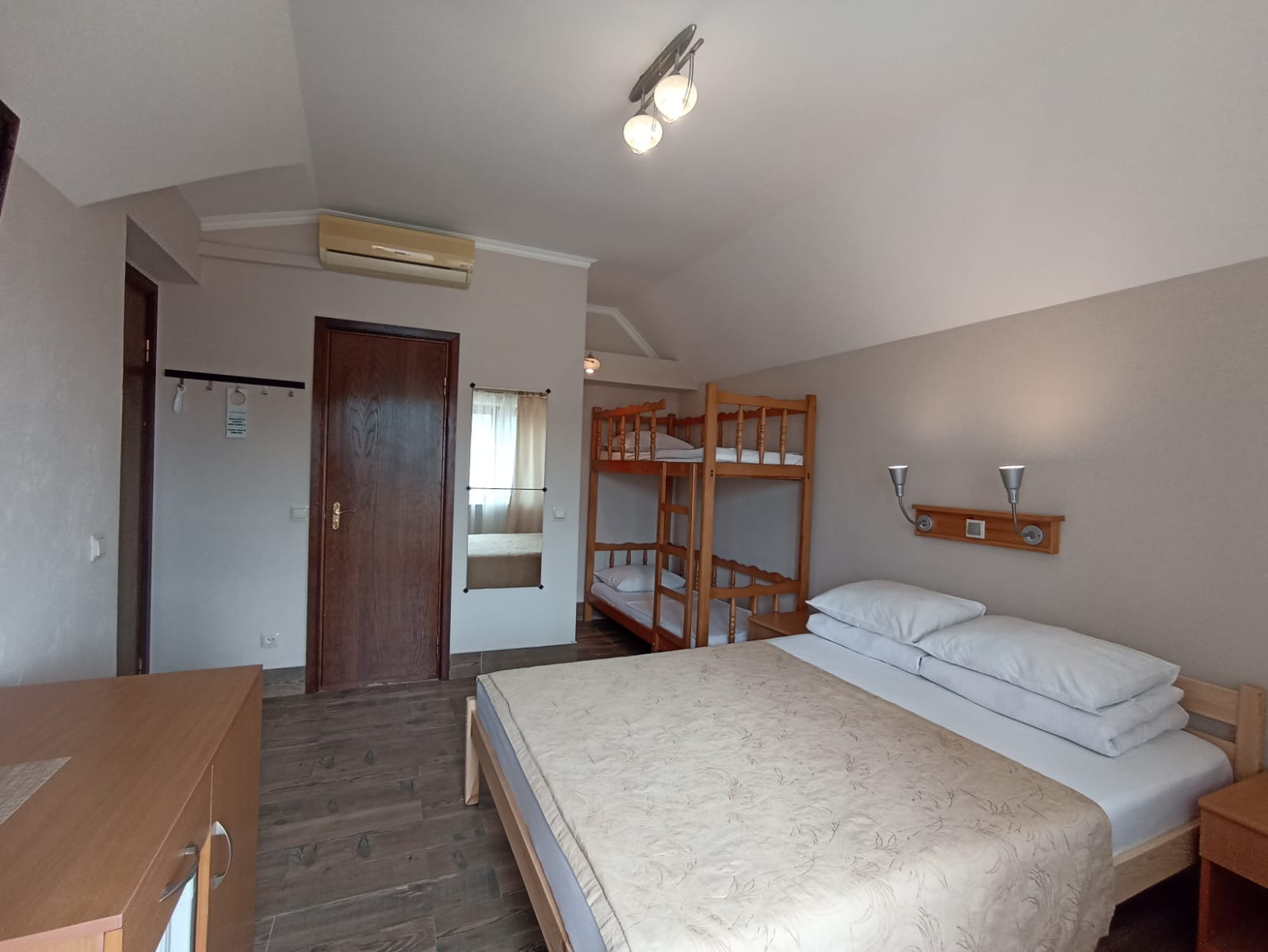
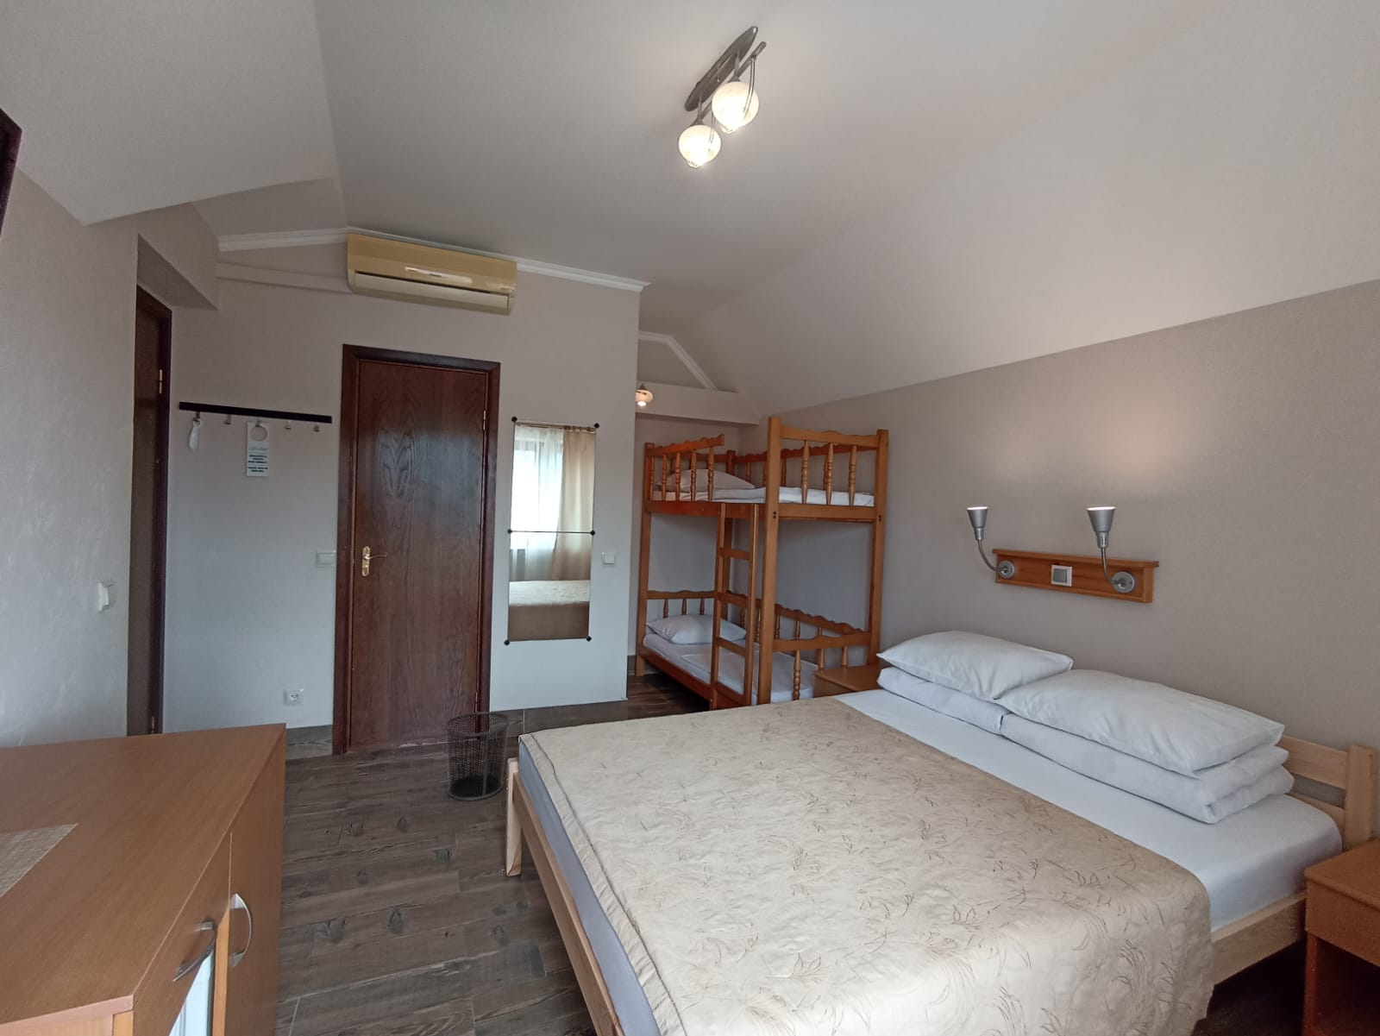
+ waste bin (476, 755)
